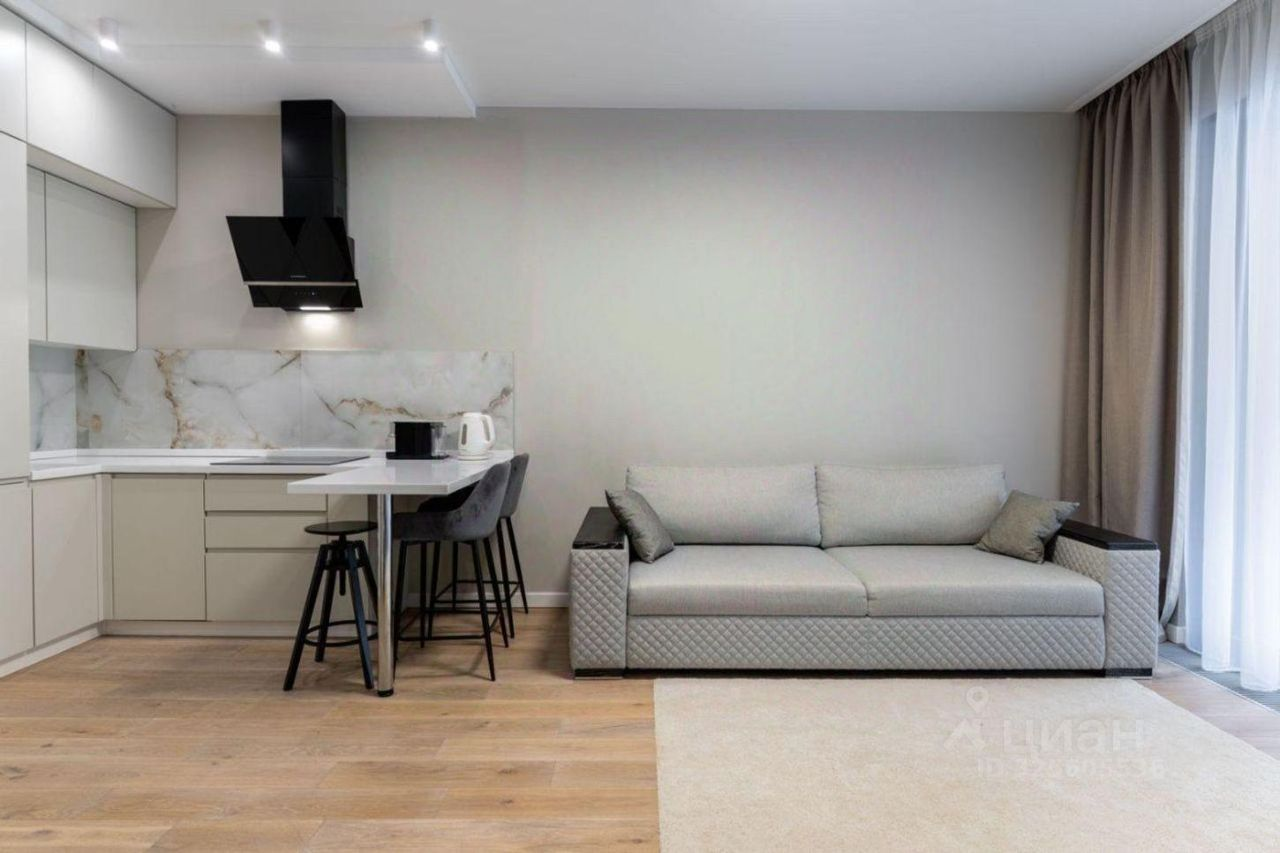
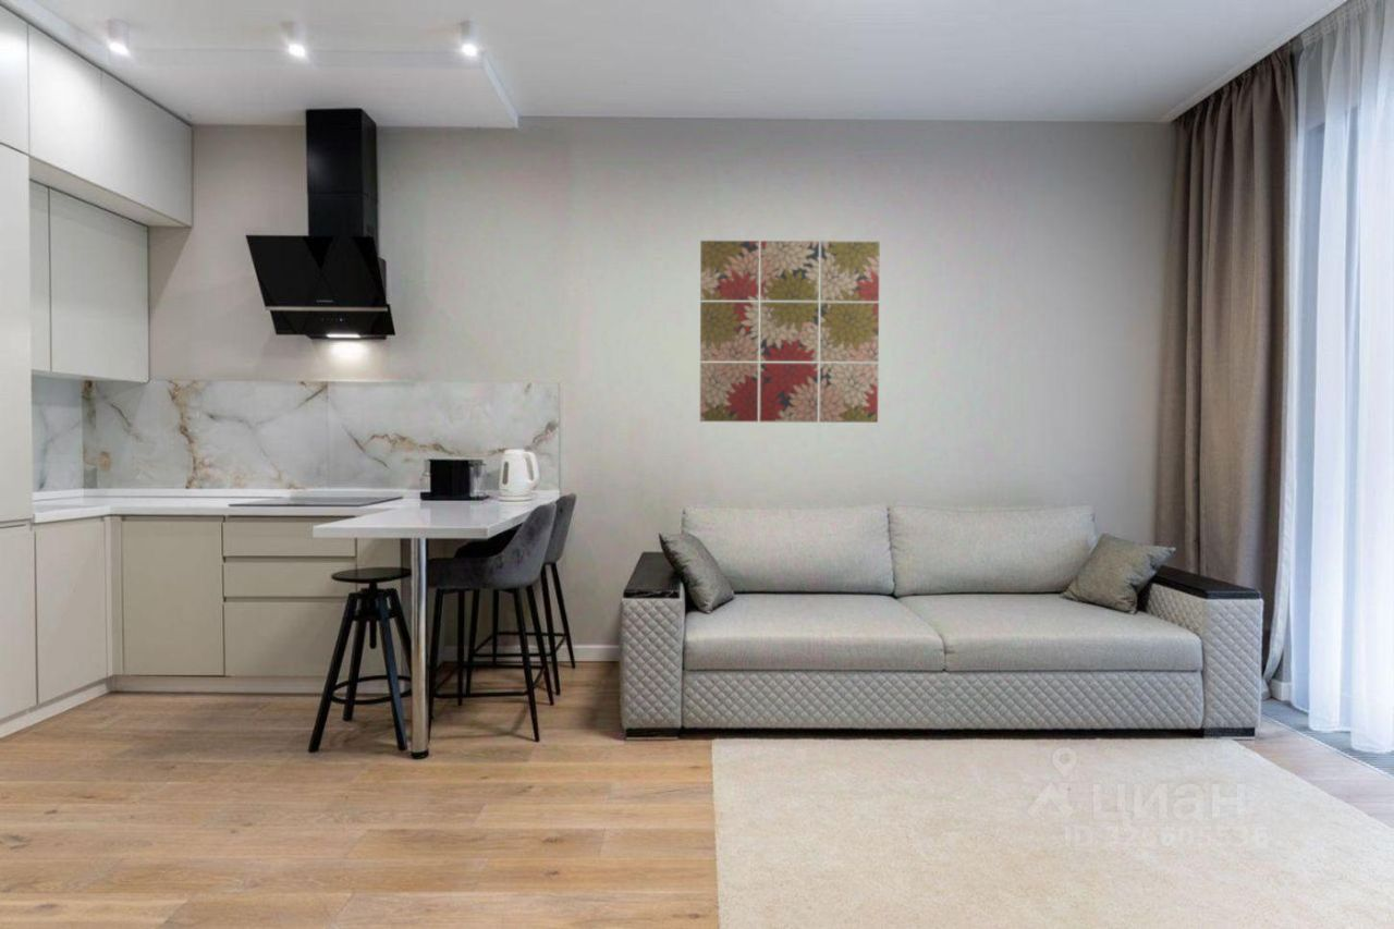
+ wall art (788, 331)
